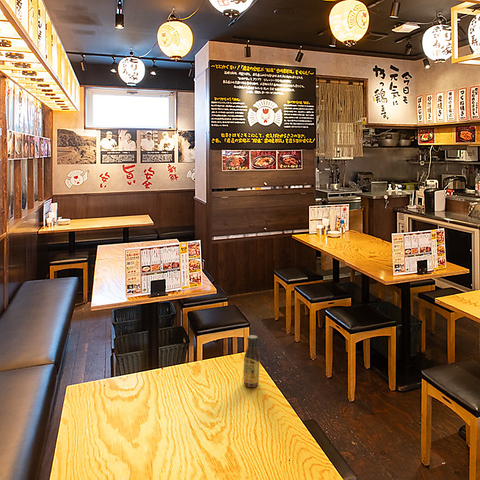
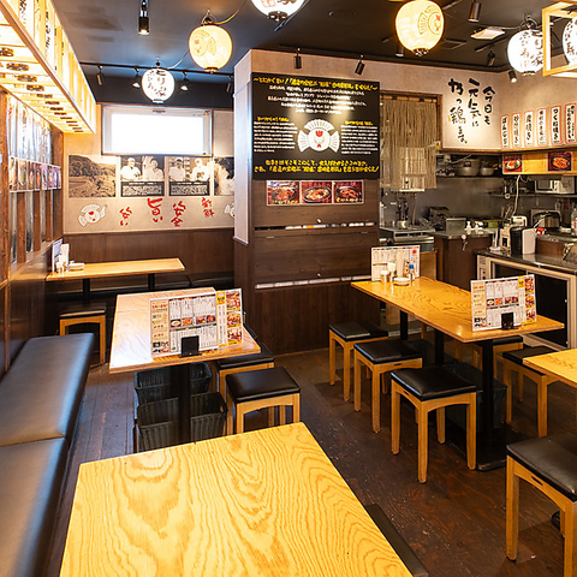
- sauce bottle (251, 360)
